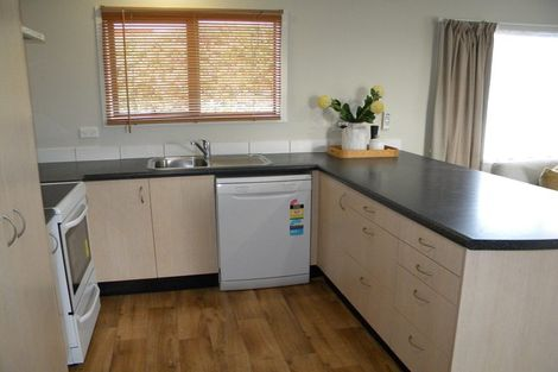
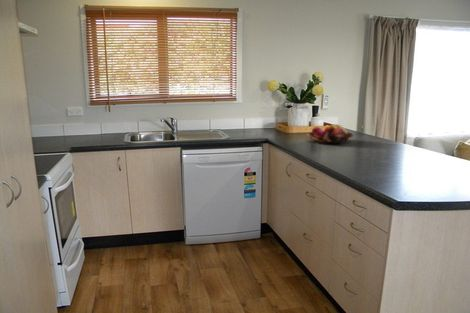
+ fruit basket (330, 133)
